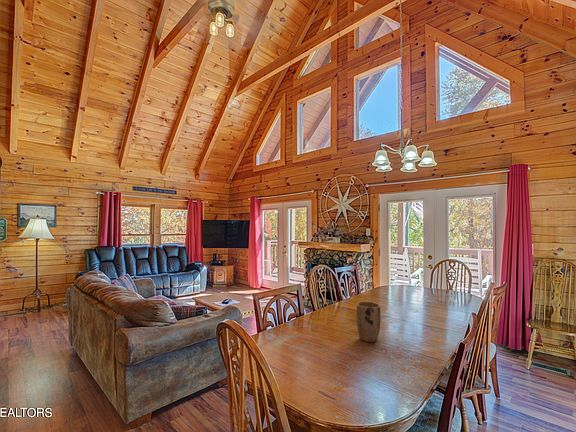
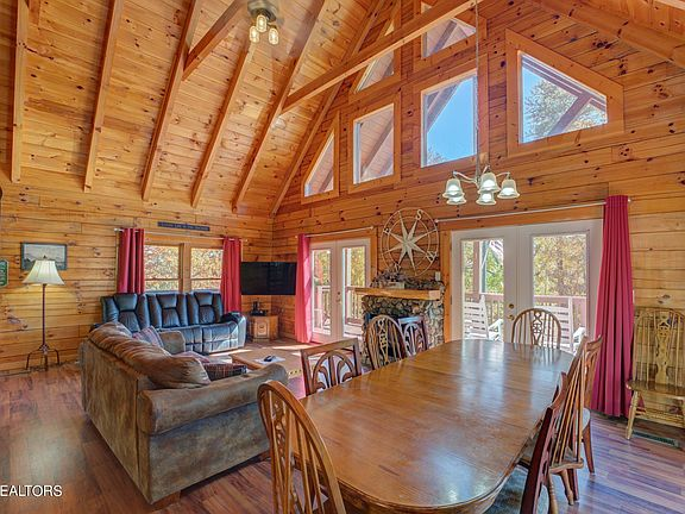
- plant pot (368, 321)
